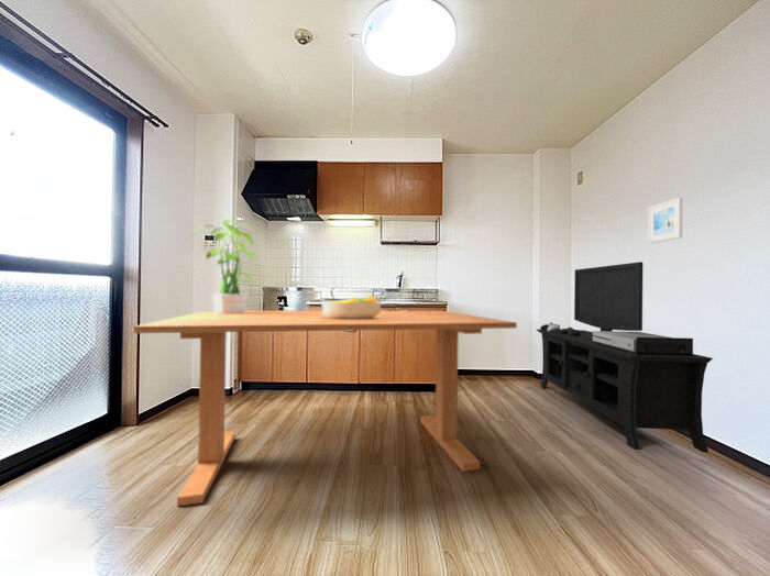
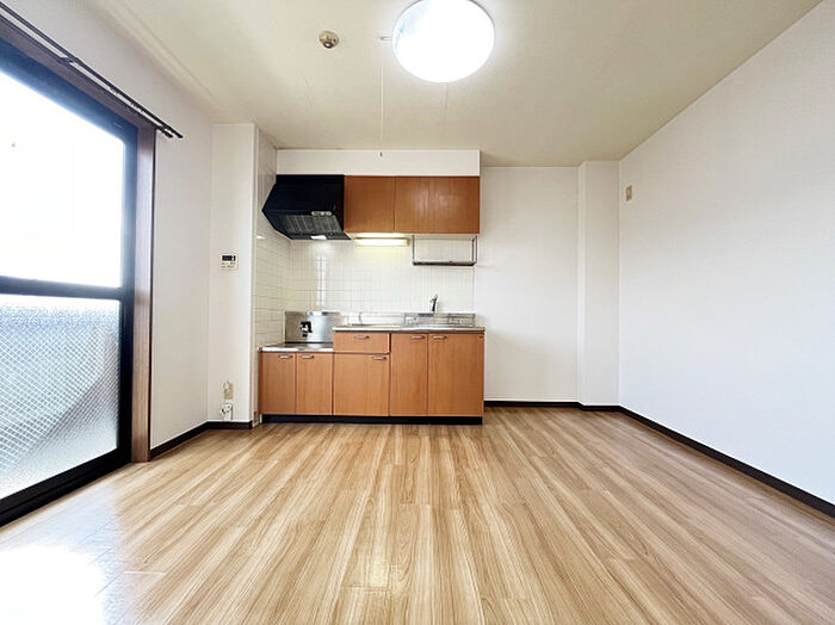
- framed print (663, 221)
- dining table (339, 330)
- fruit bowl (351, 306)
- potted plant (227, 266)
- media console (601, 339)
